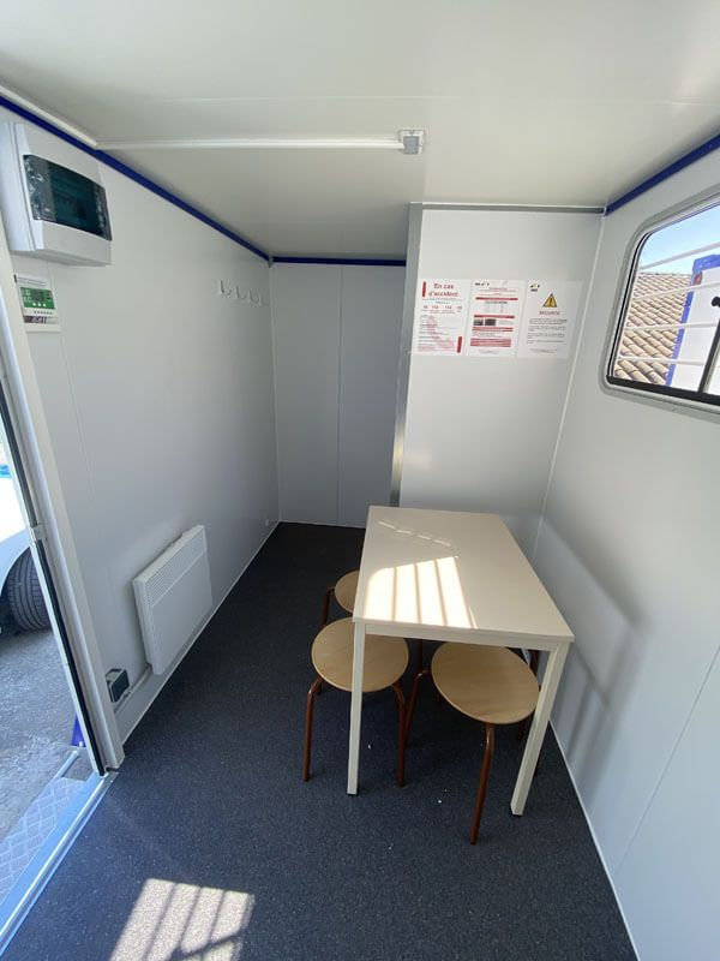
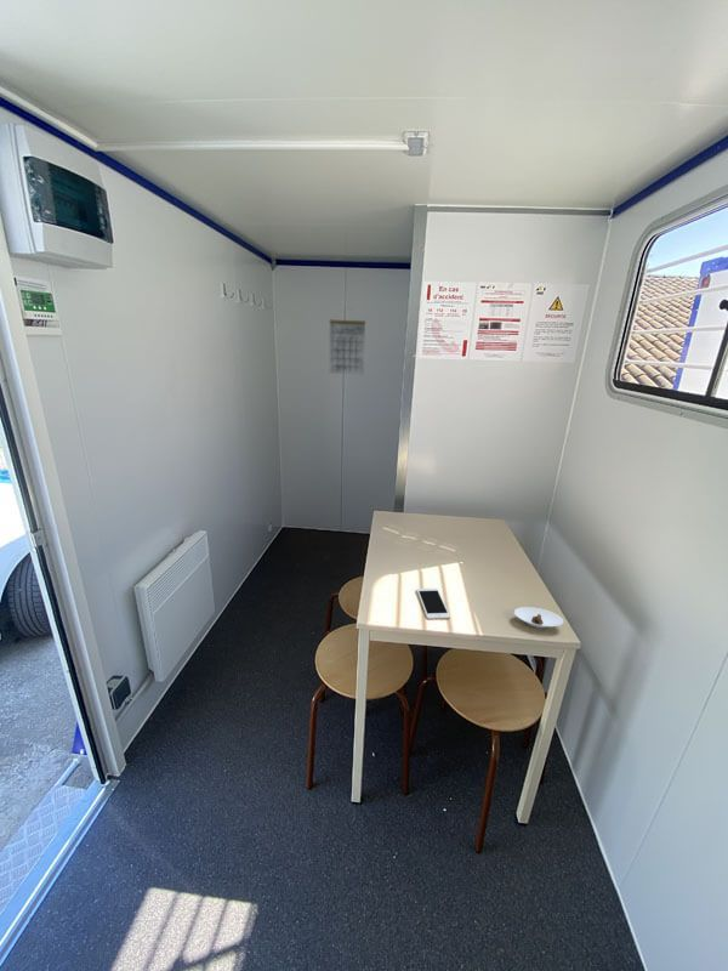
+ cell phone (432, 602)
+ calendar (347, 341)
+ saucer (538, 619)
